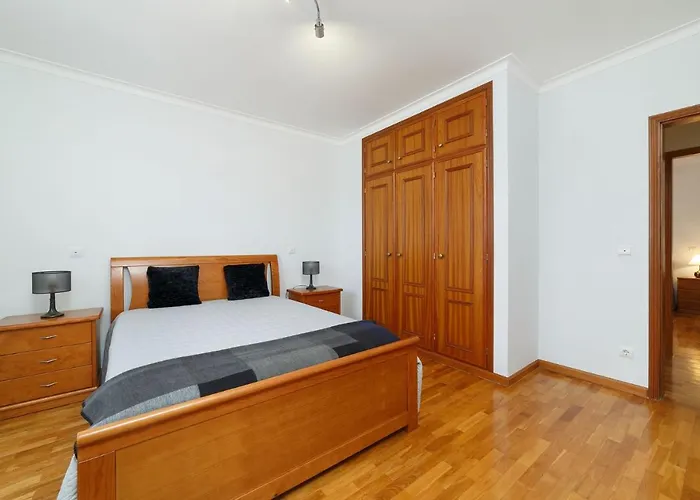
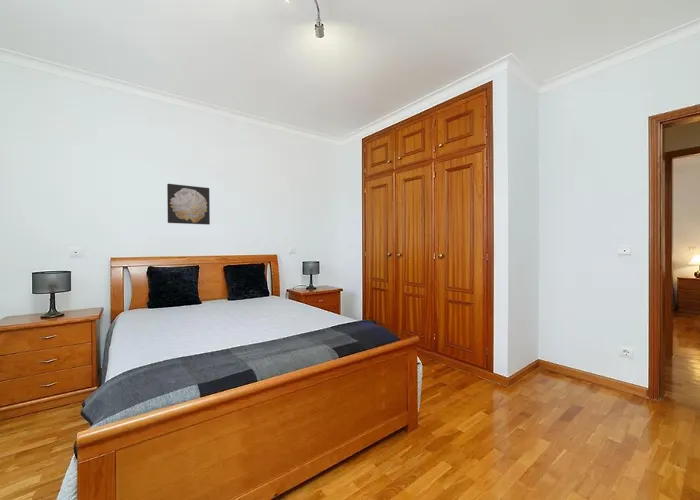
+ wall art (189, 204)
